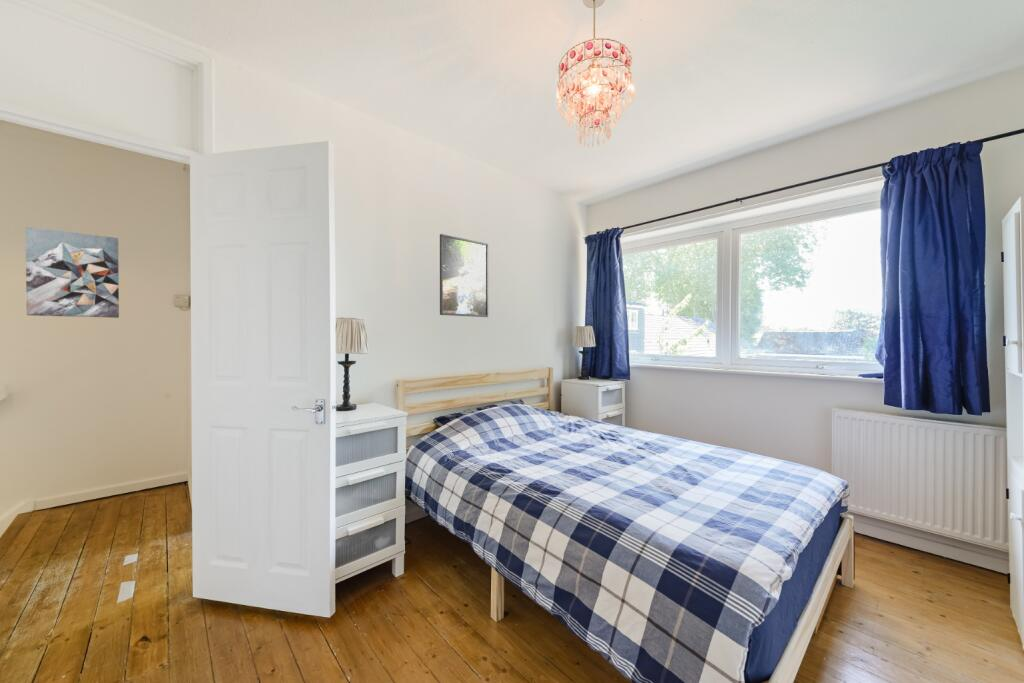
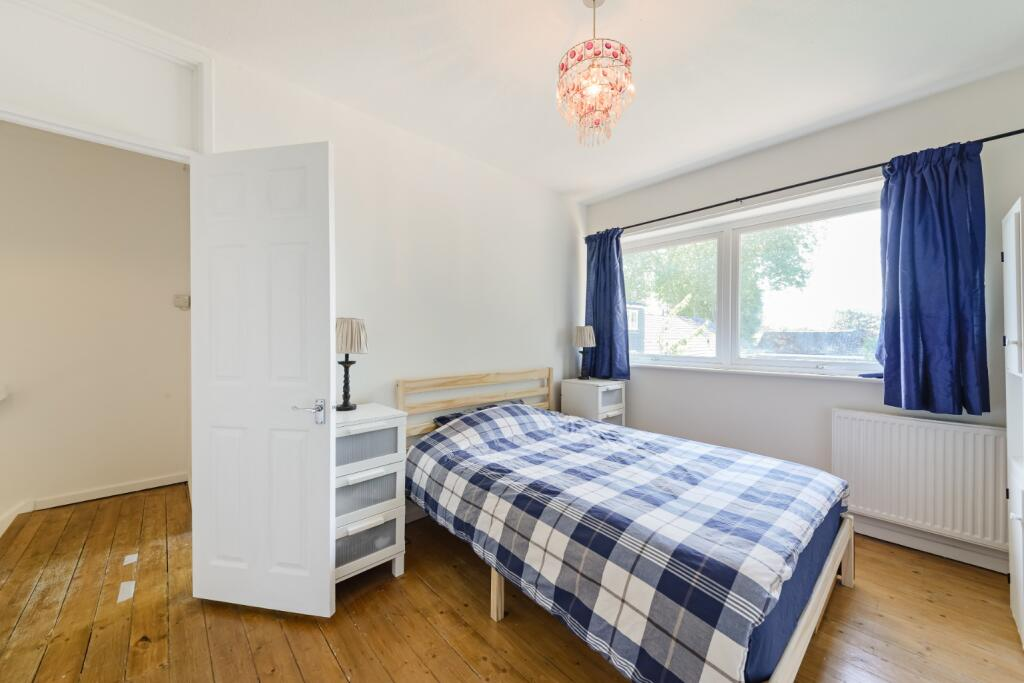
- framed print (465, 277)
- wall art (75, 274)
